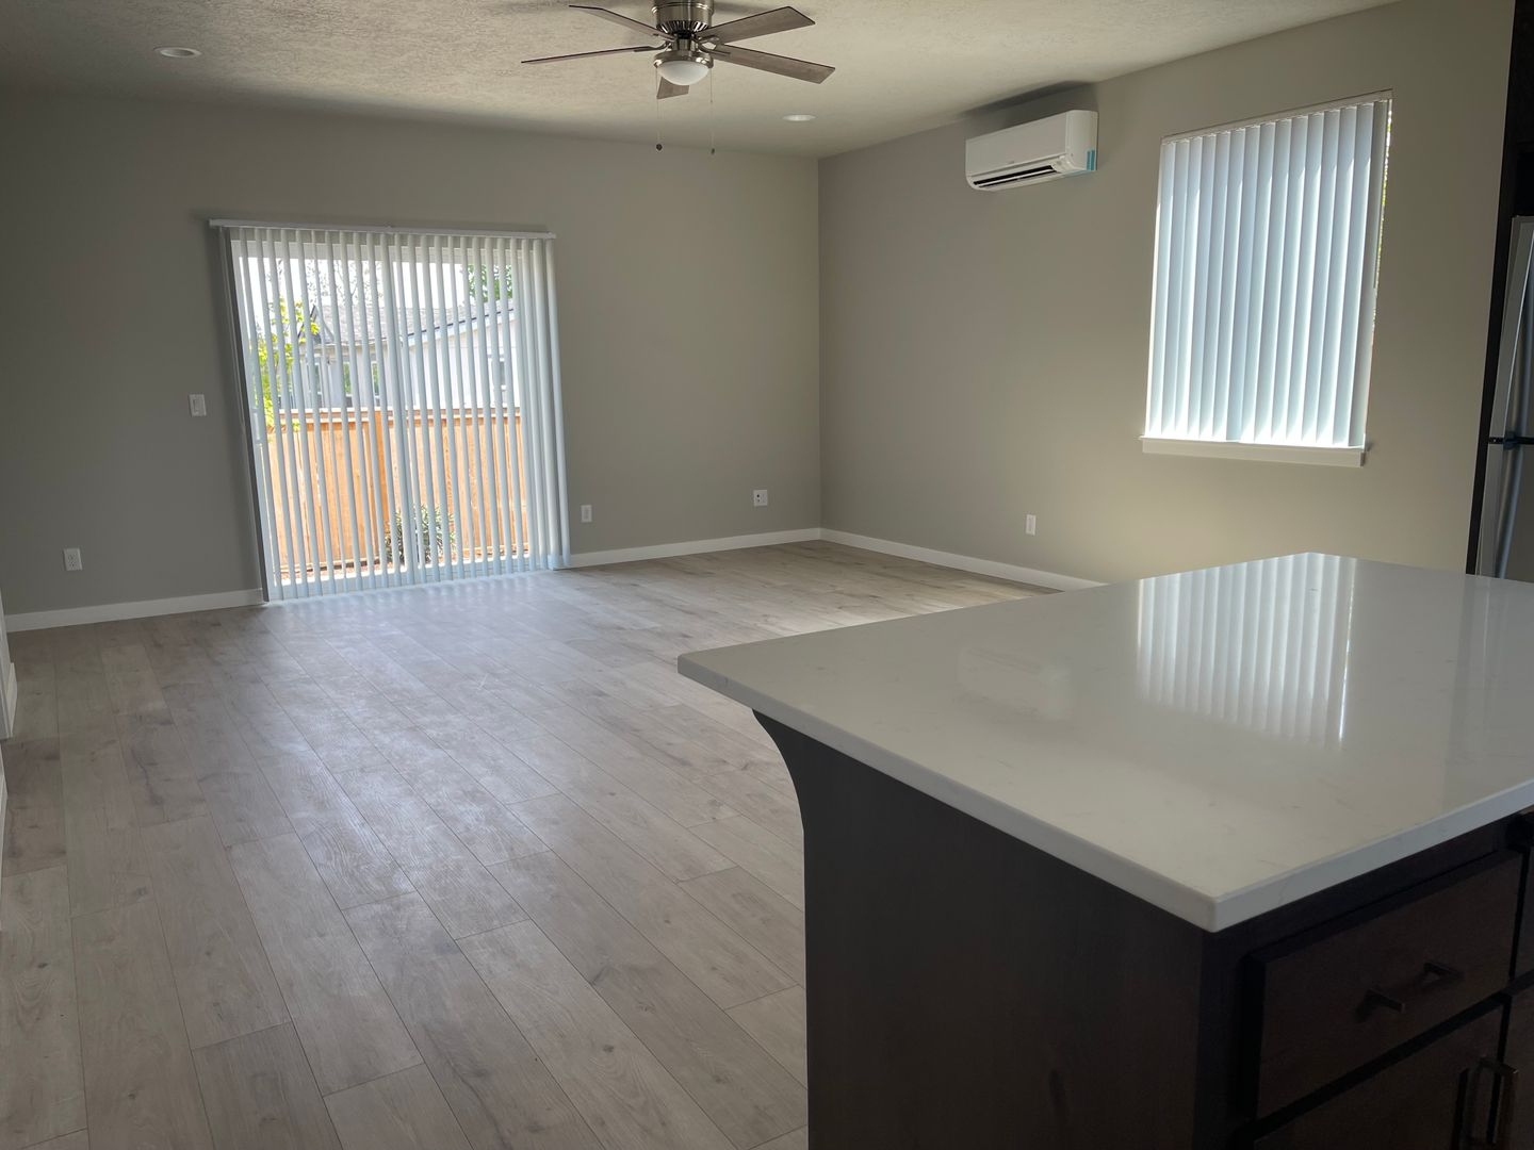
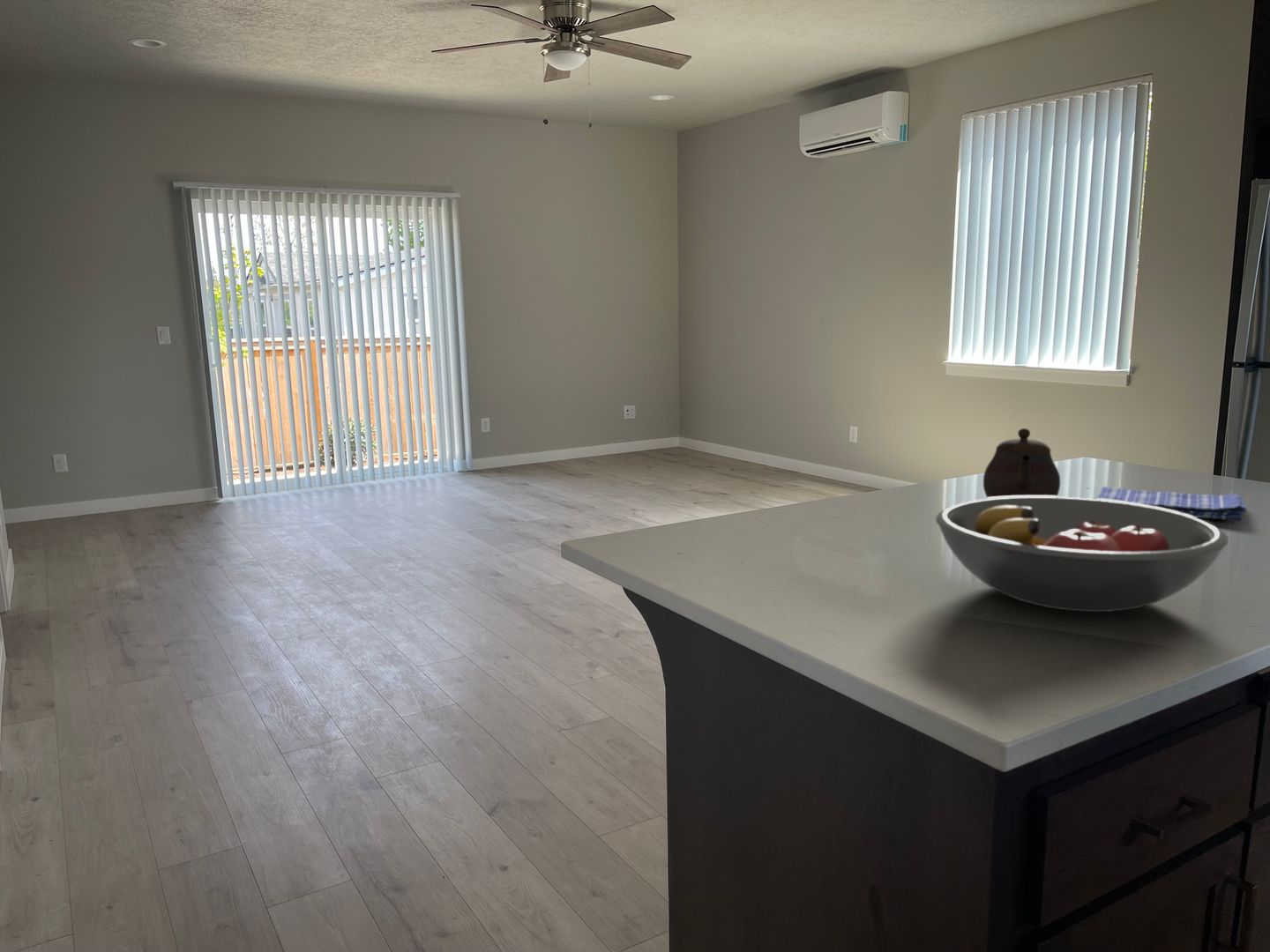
+ dish towel (1169, 500)
+ teapot (1022, 468)
+ fruit bowl (1072, 548)
